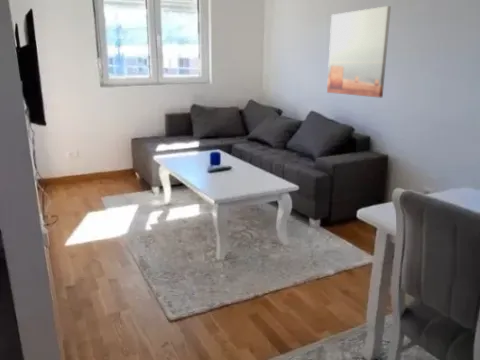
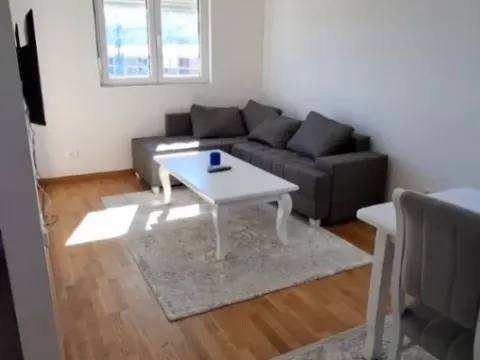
- wall art (355, 53)
